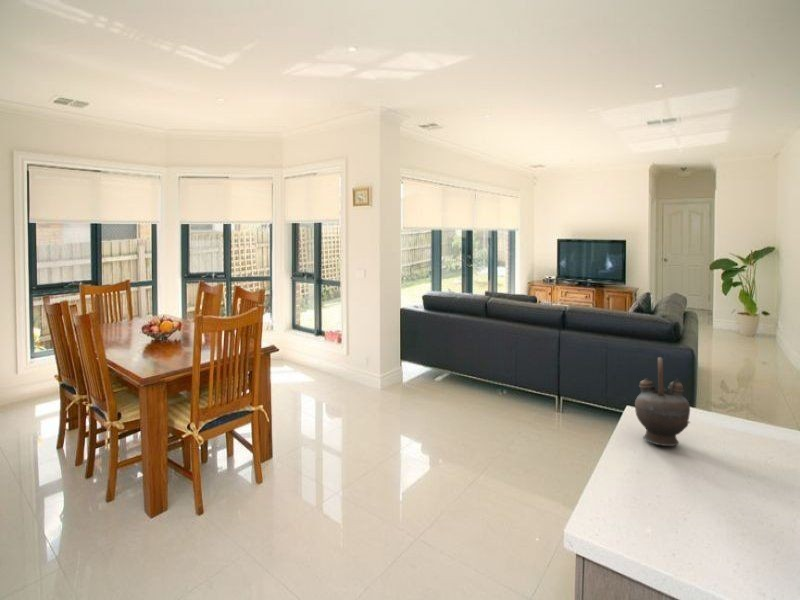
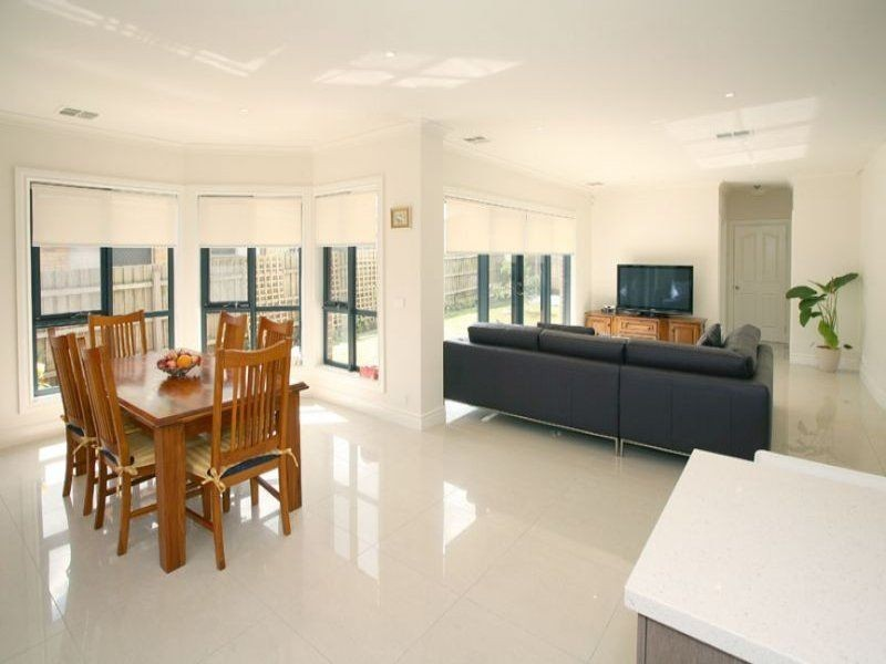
- teapot (662, 398)
